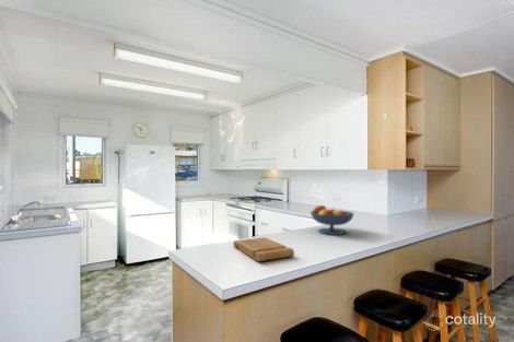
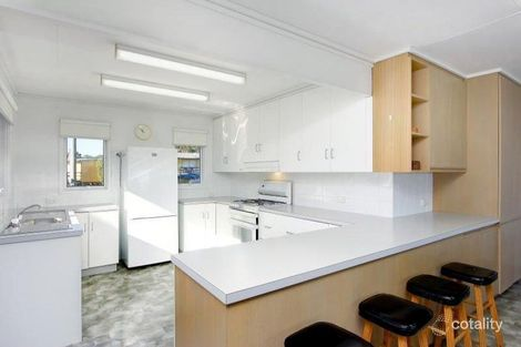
- fruit bowl (331, 219)
- cutting board (261, 248)
